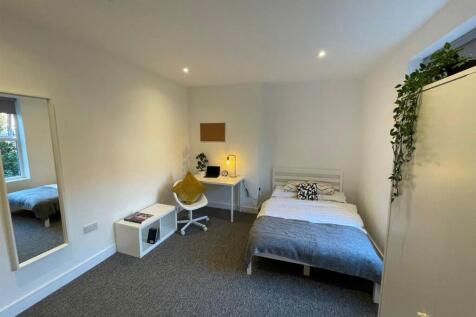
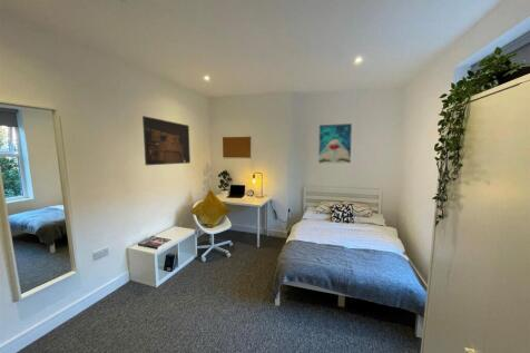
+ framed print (169, 143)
+ wall art (334, 144)
